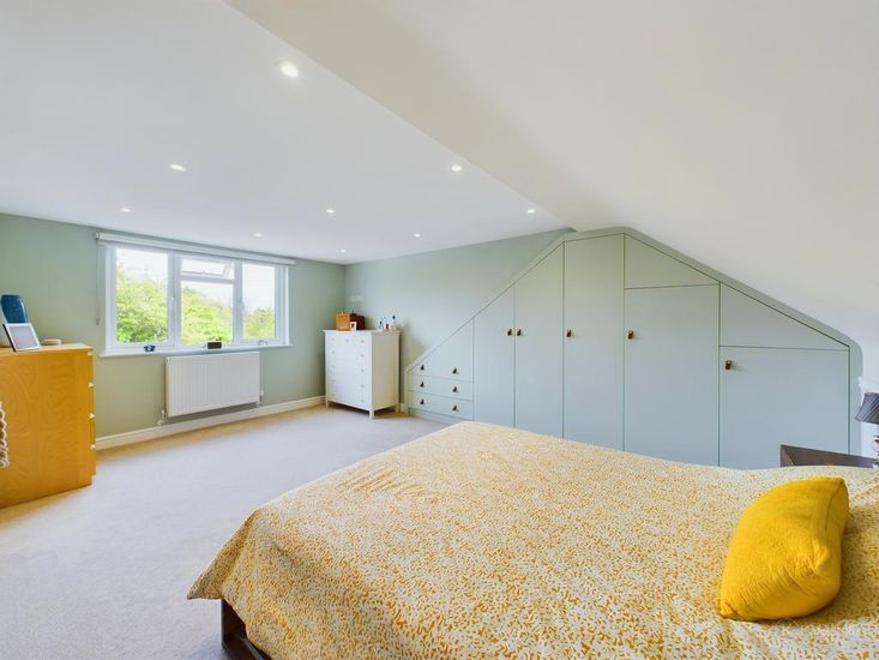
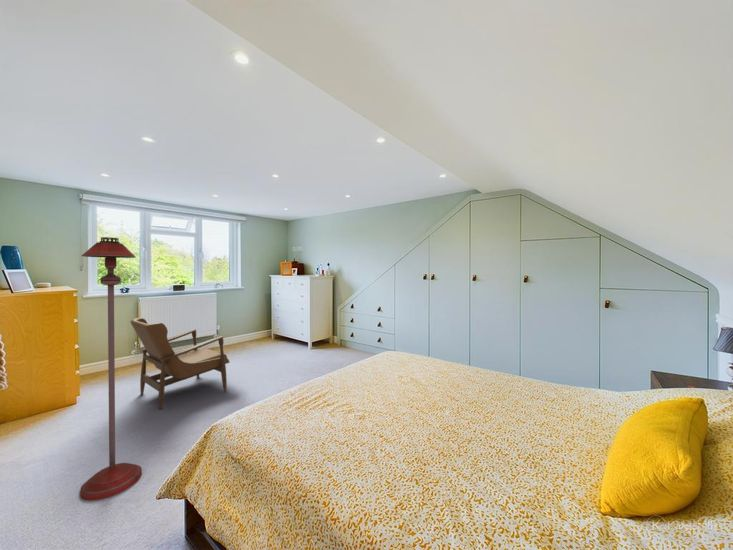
+ armchair (181, 354)
+ floor lamp (111, 360)
